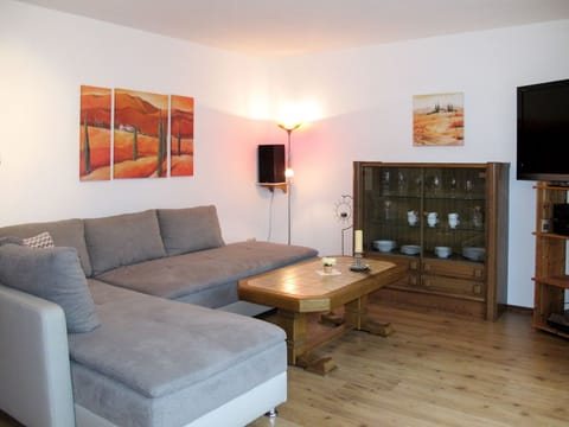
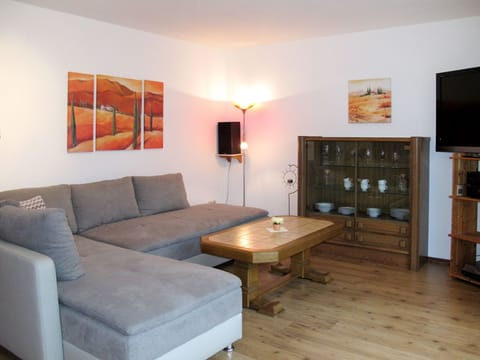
- candle holder (359, 249)
